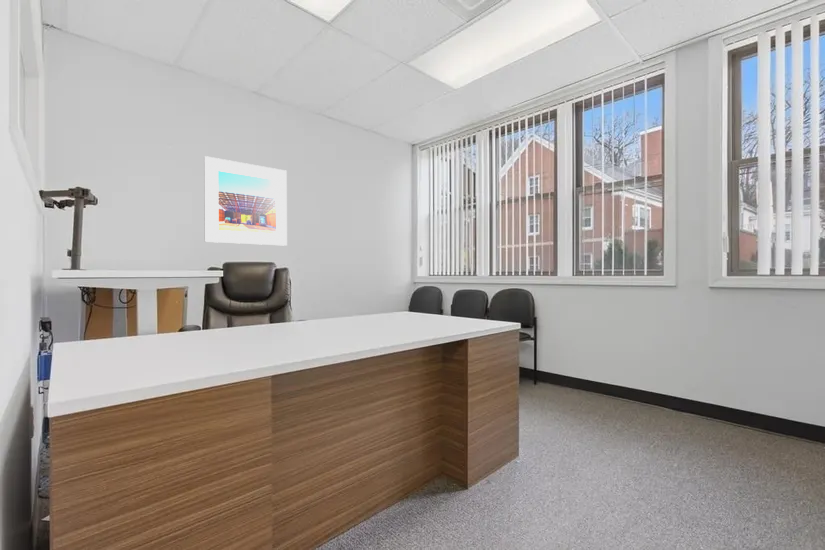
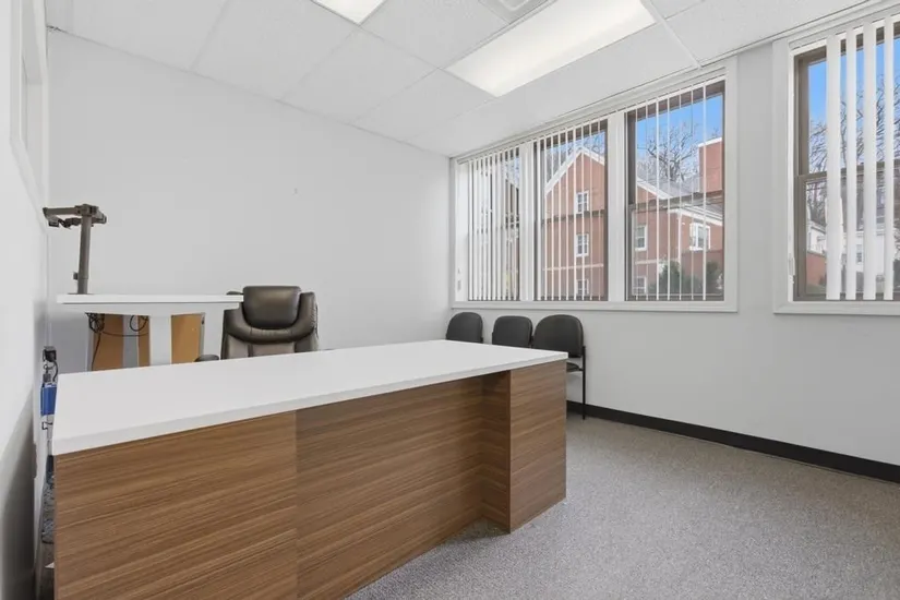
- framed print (248, 203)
